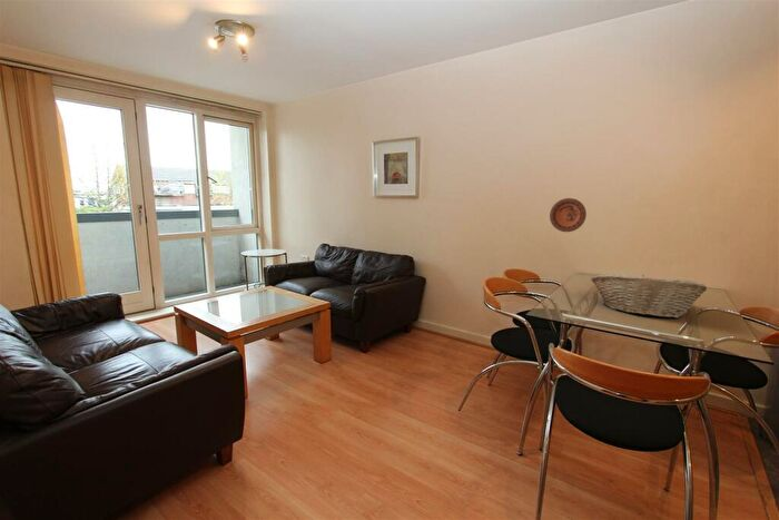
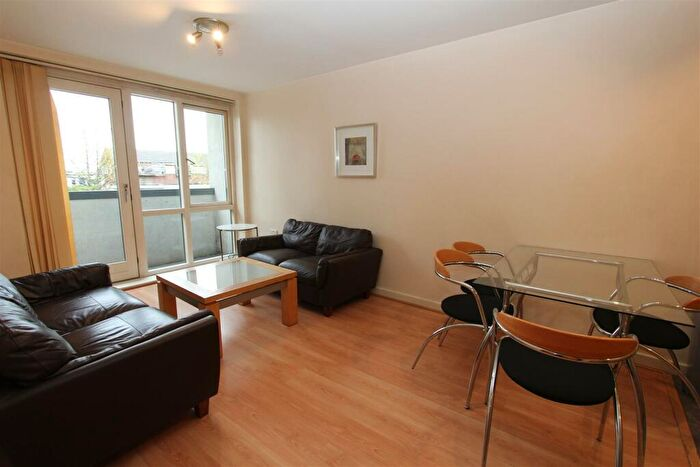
- fruit basket (643, 291)
- decorative plate (566, 215)
